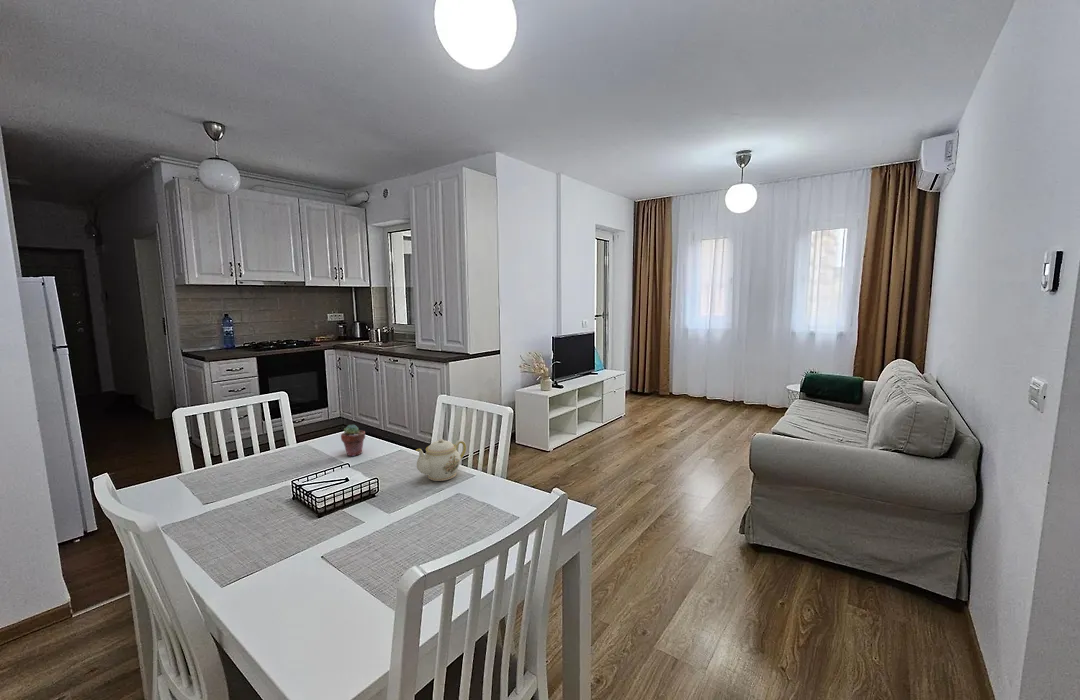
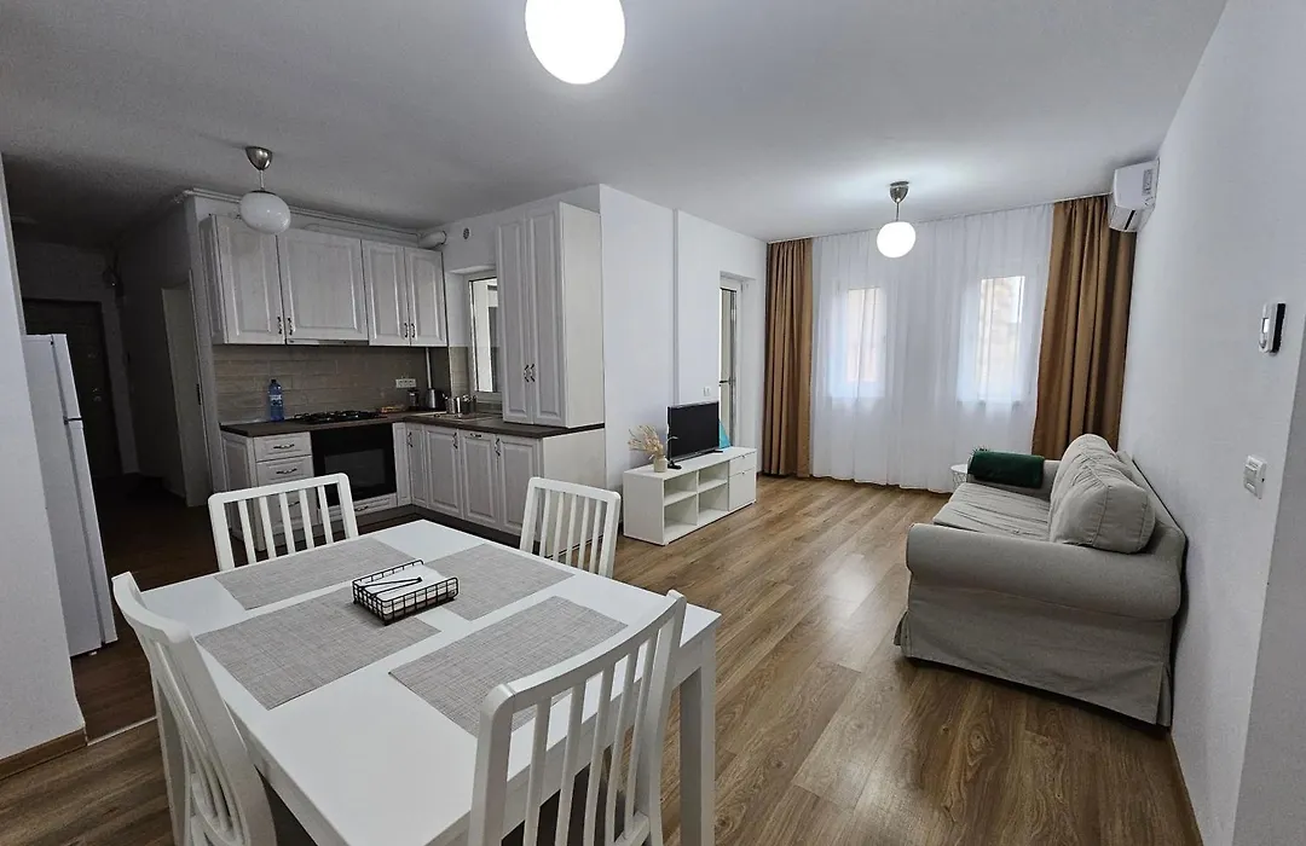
- potted succulent (353, 439)
- teapot (442, 457)
